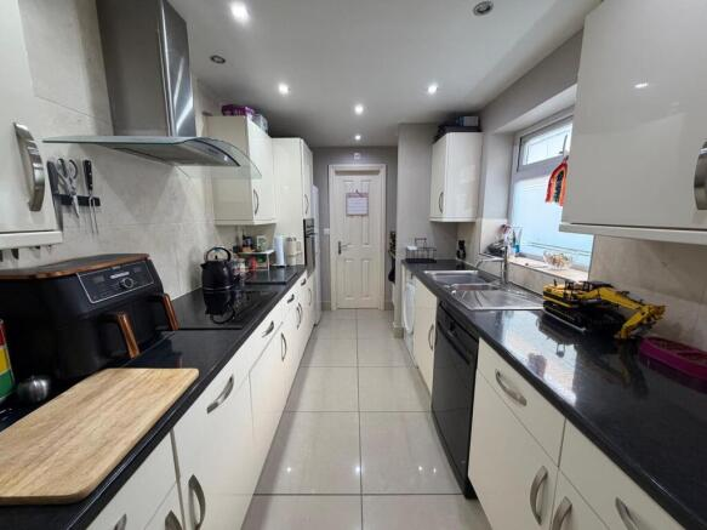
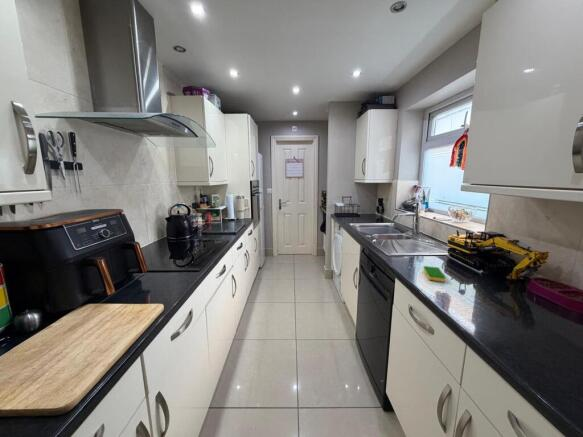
+ dish sponge (433, 273)
